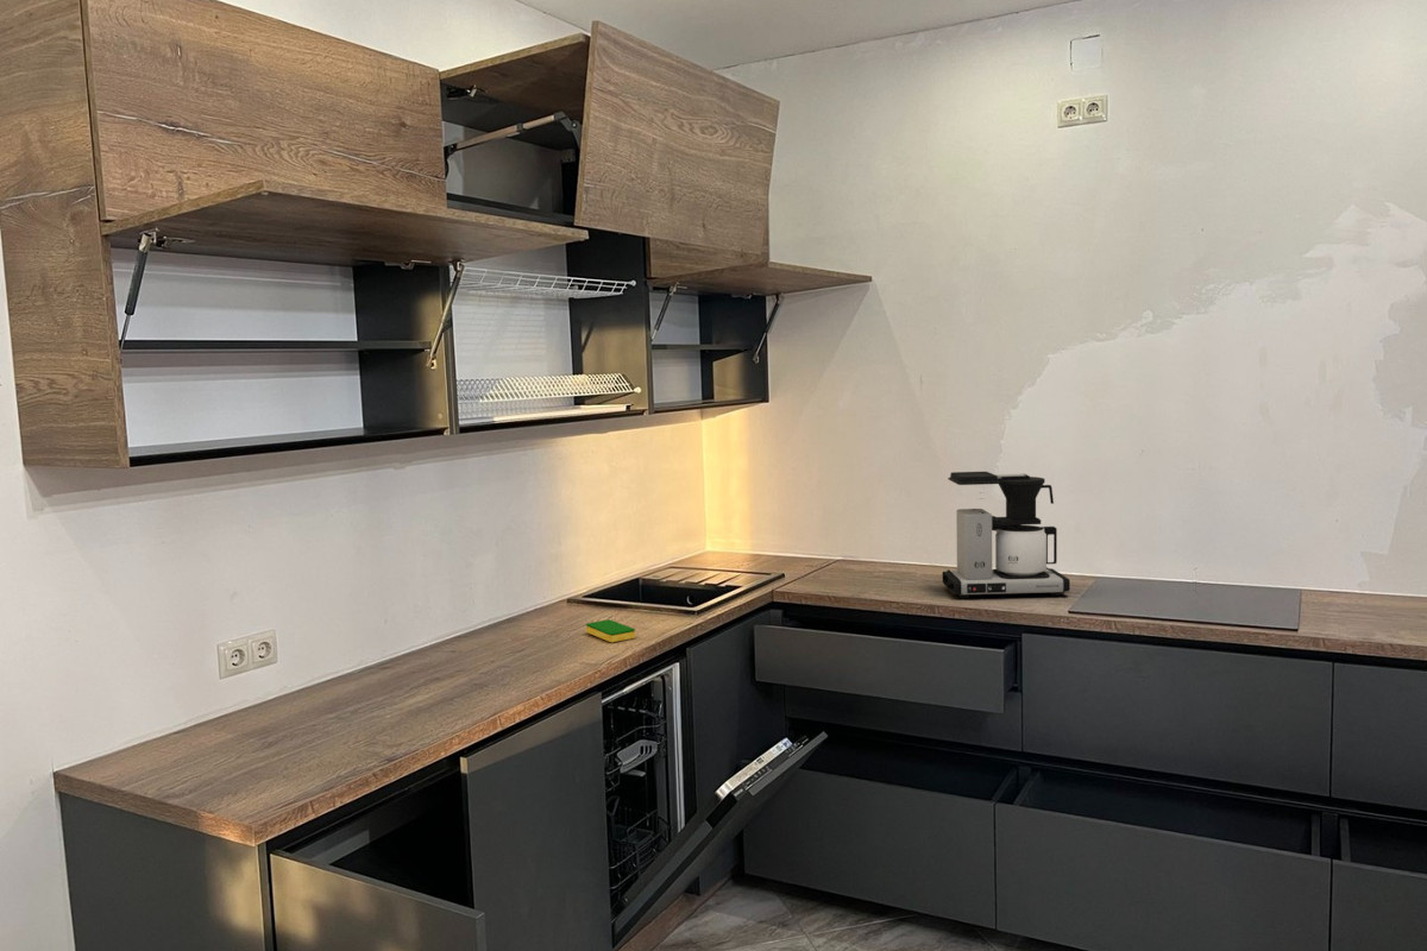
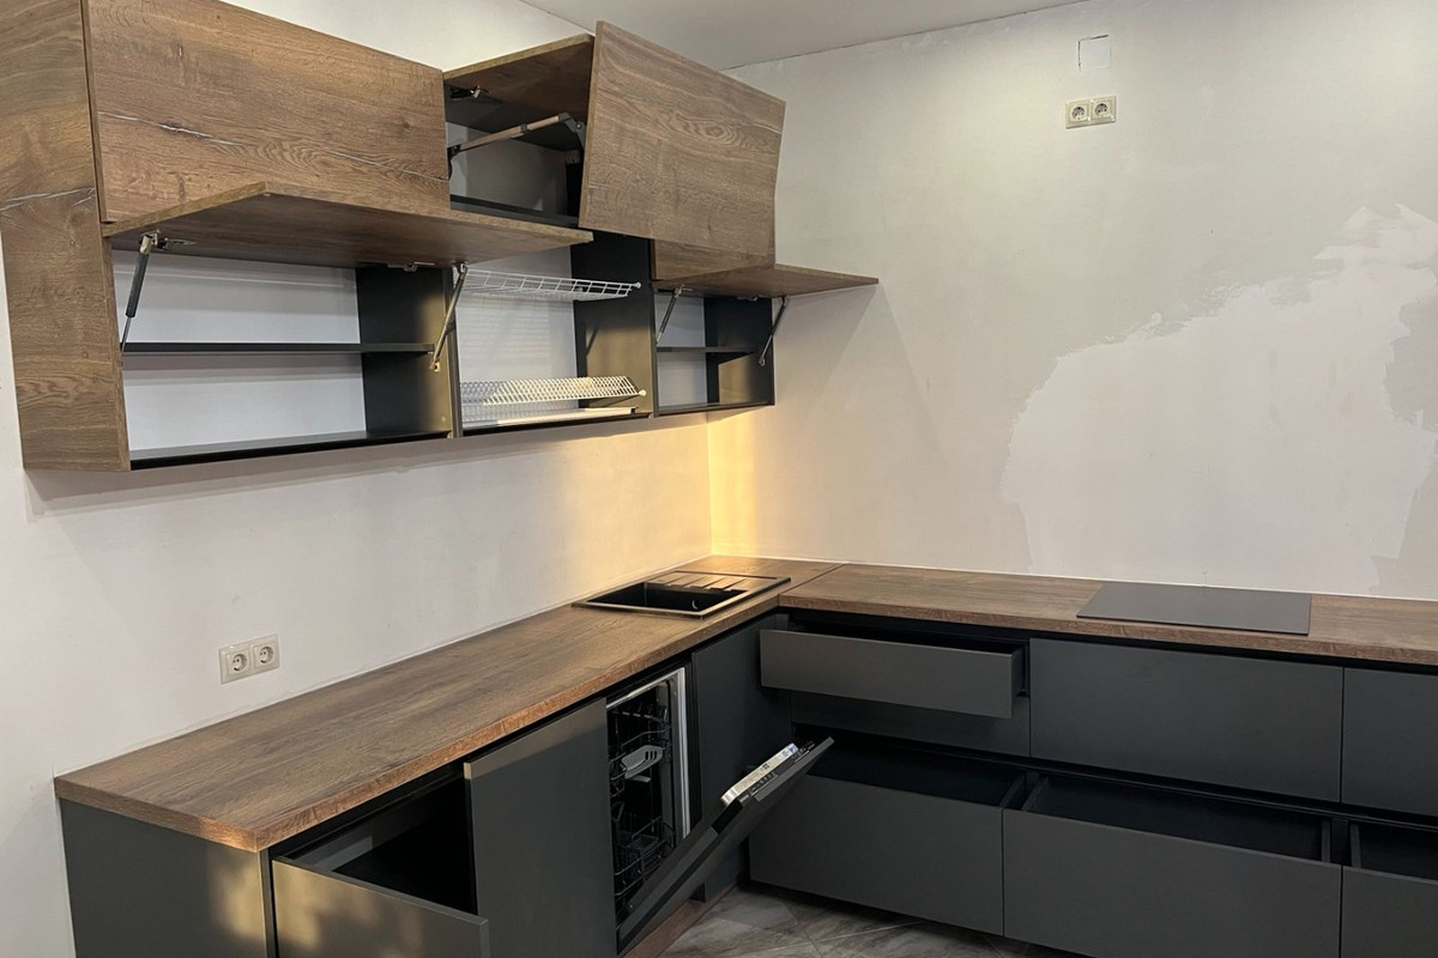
- coffee maker (1004, 533)
- dish sponge (610, 630)
